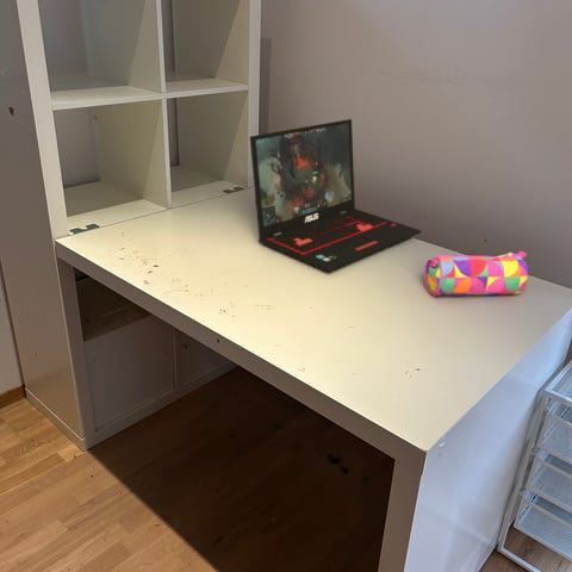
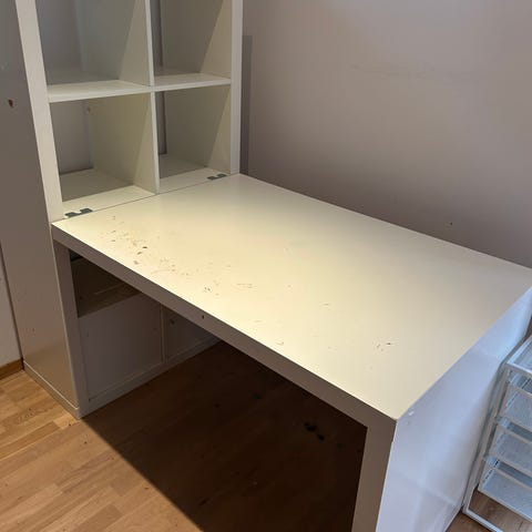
- pencil case (475, 273)
- laptop (340, 188)
